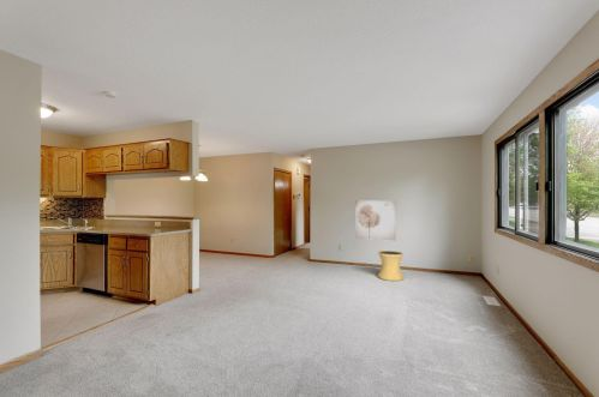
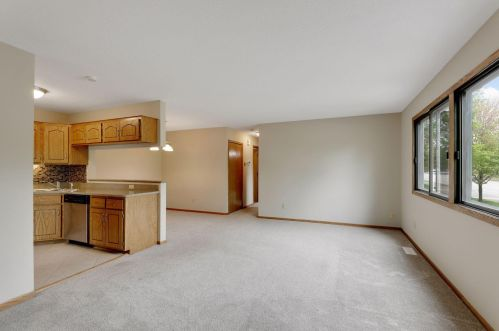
- side table (390, 265)
- wall art (375, 219)
